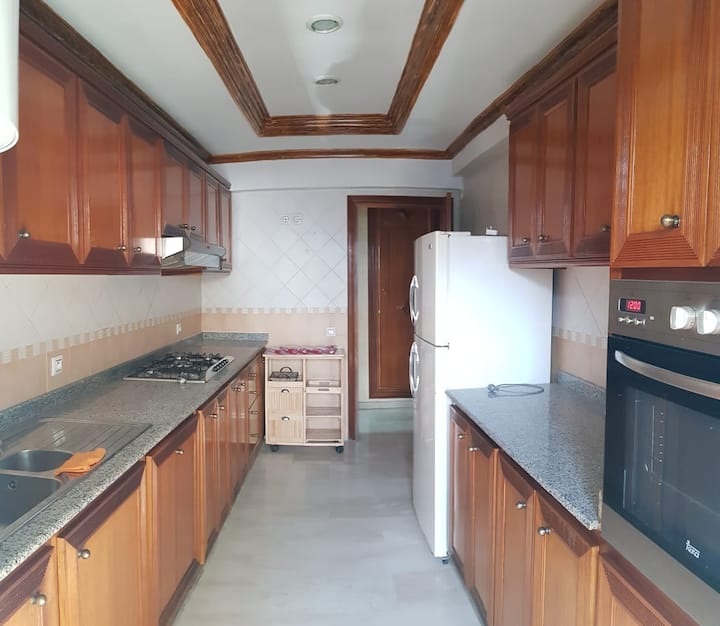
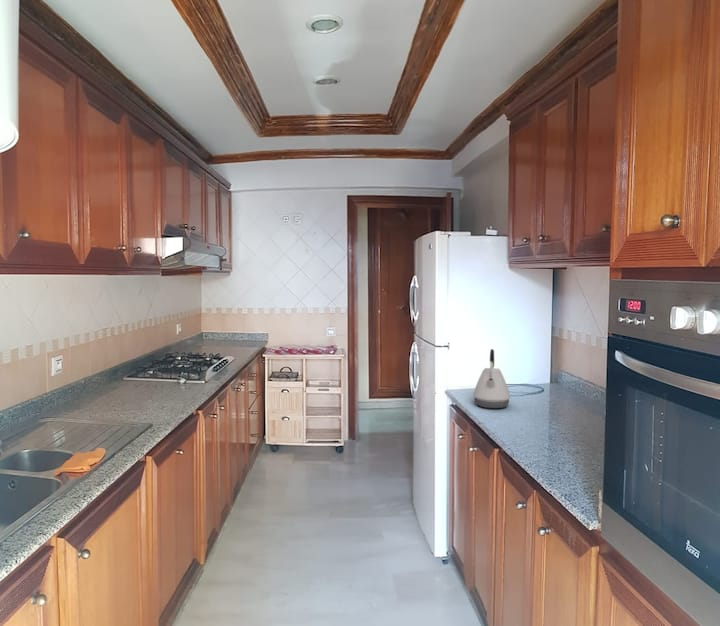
+ kettle (491, 377)
